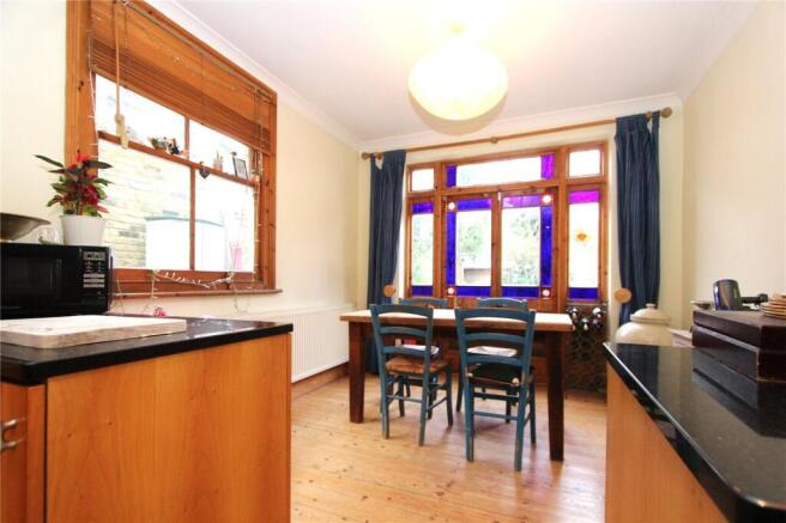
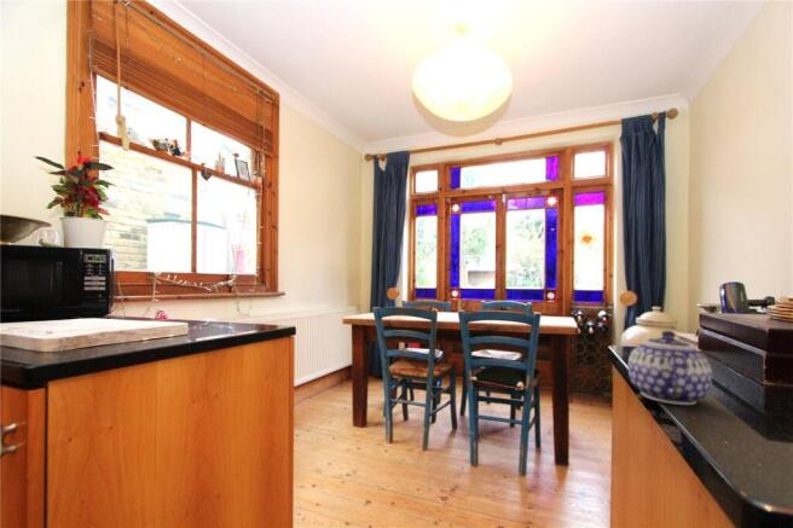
+ teapot (667, 364)
